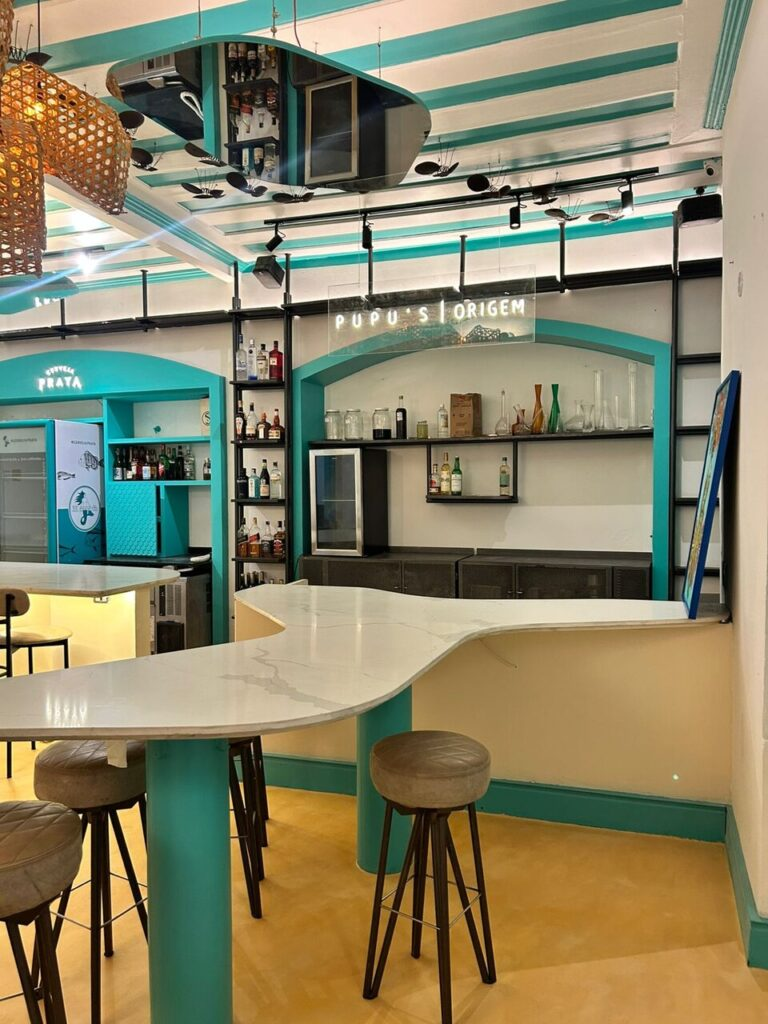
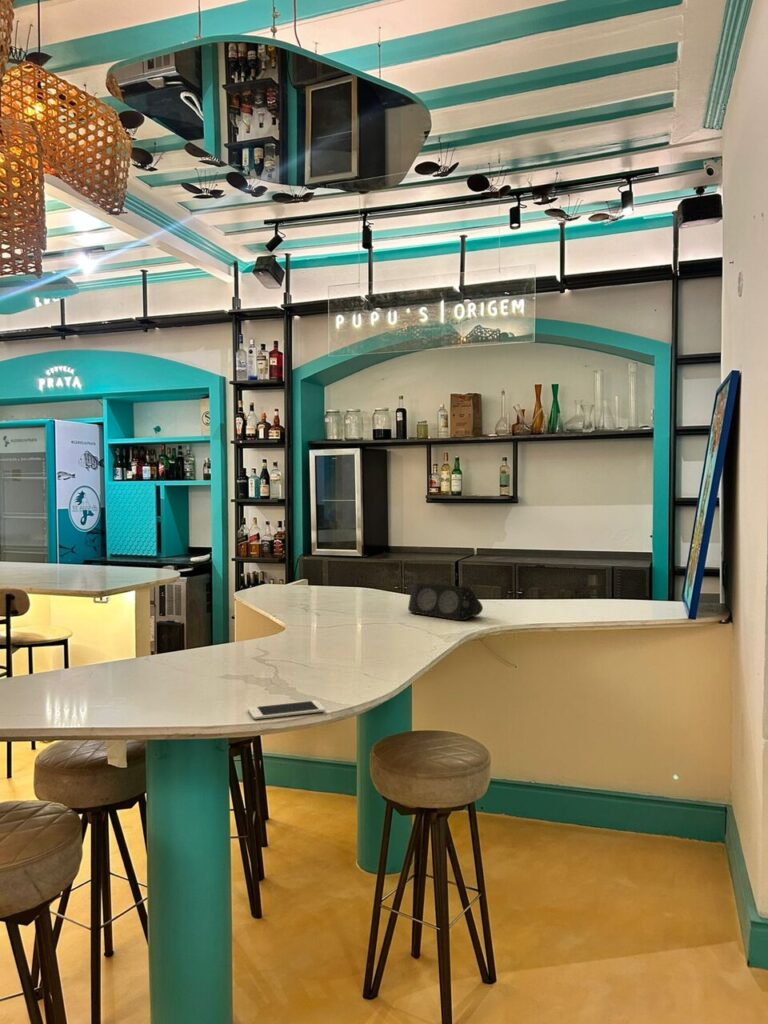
+ cell phone (286, 709)
+ speaker (444, 598)
